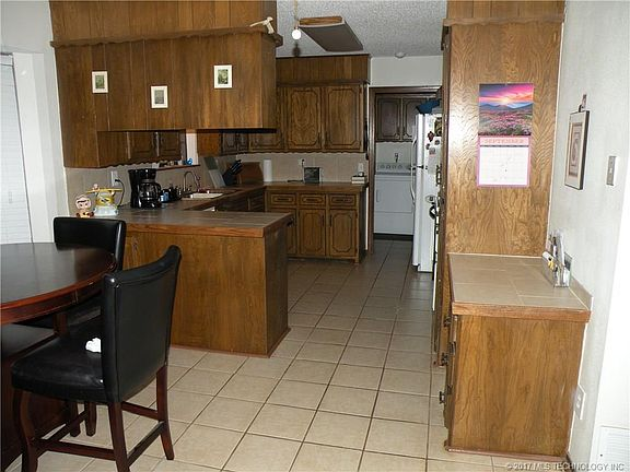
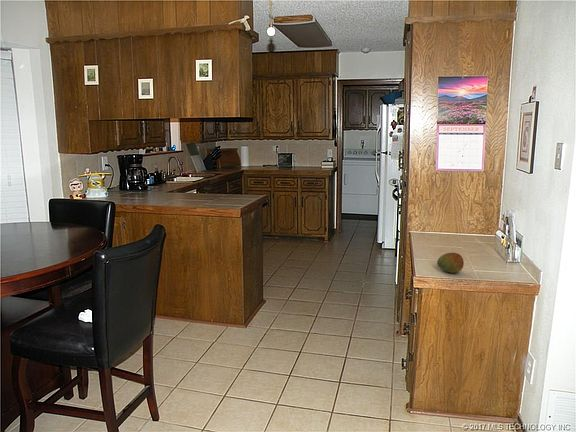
+ fruit (450, 262)
